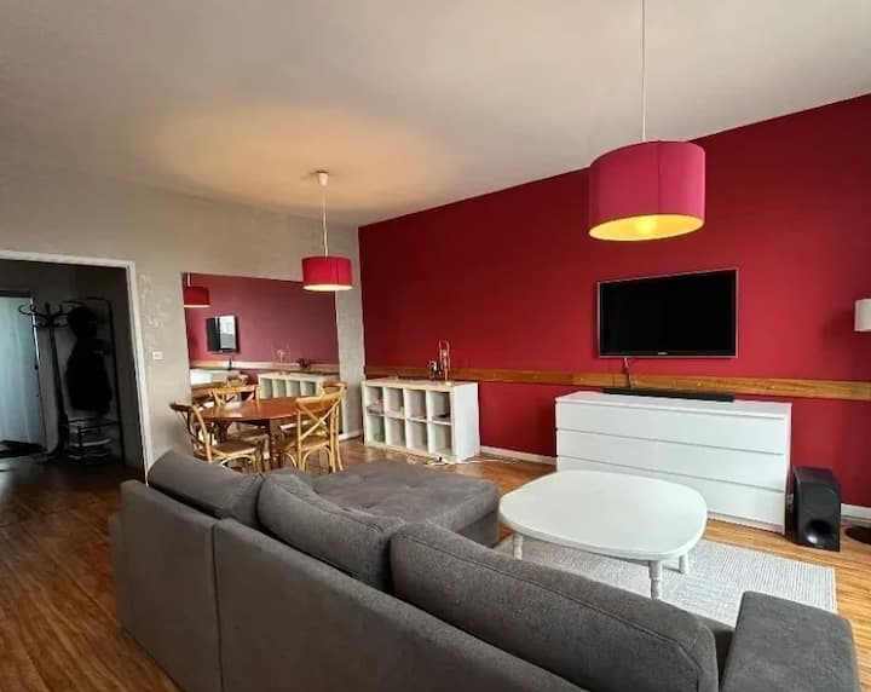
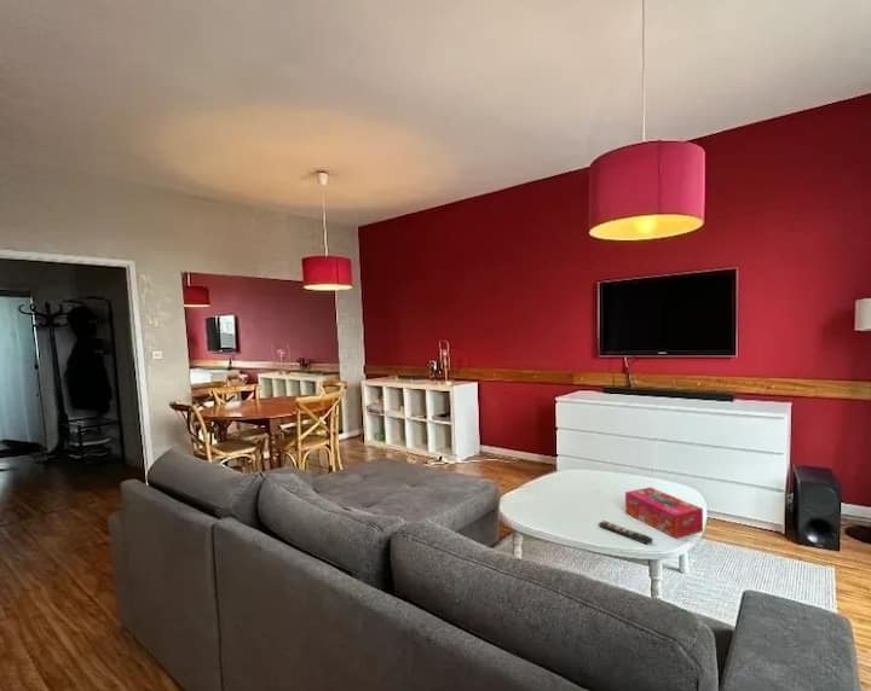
+ tissue box (662, 510)
+ remote control (624, 532)
